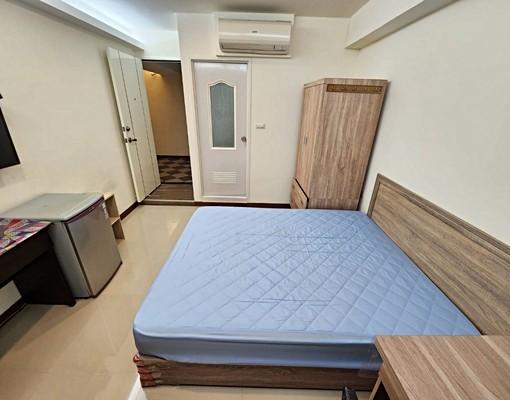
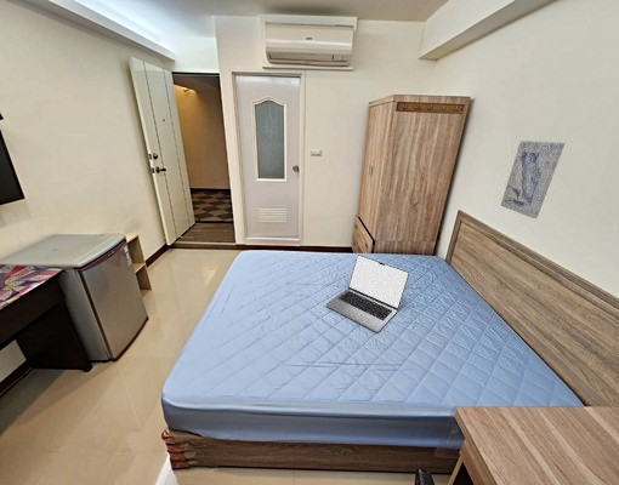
+ wall art (528, 178)
+ laptop (367, 289)
